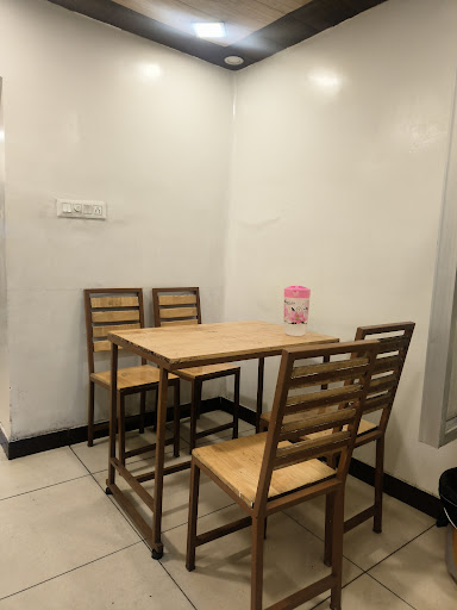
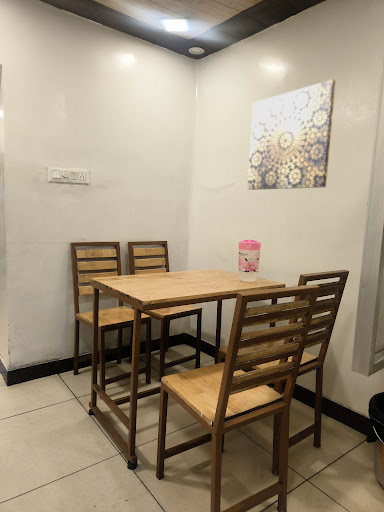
+ wall art (286, 141)
